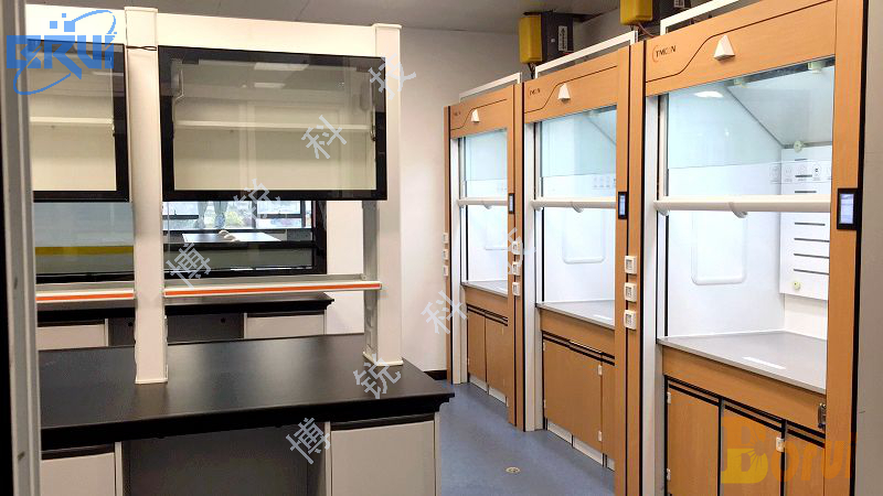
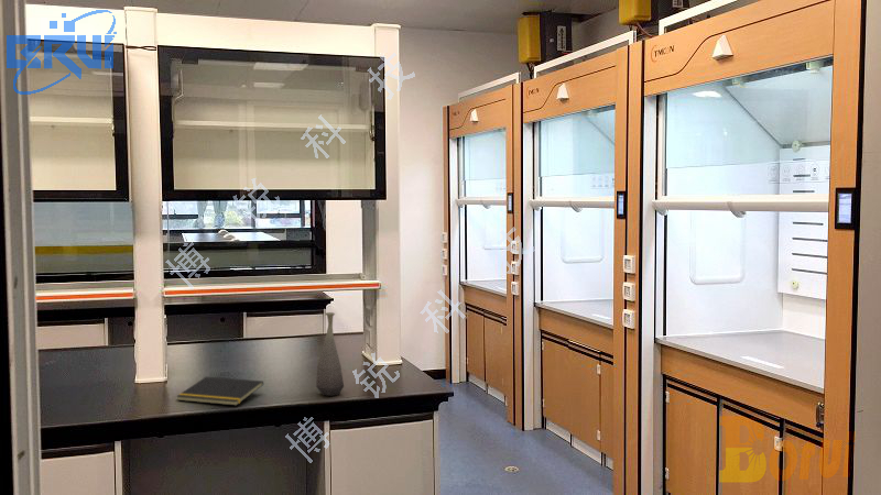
+ notepad (220, 391)
+ bottle (329, 353)
